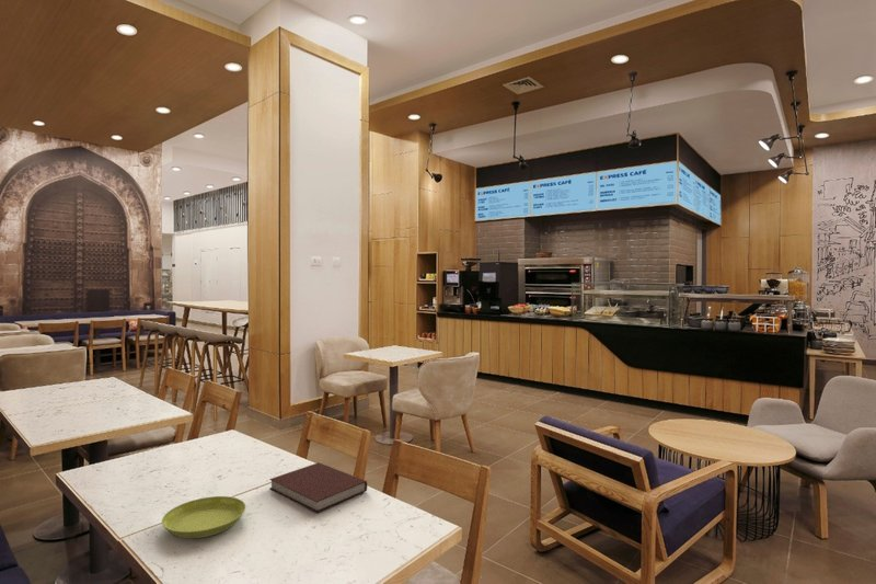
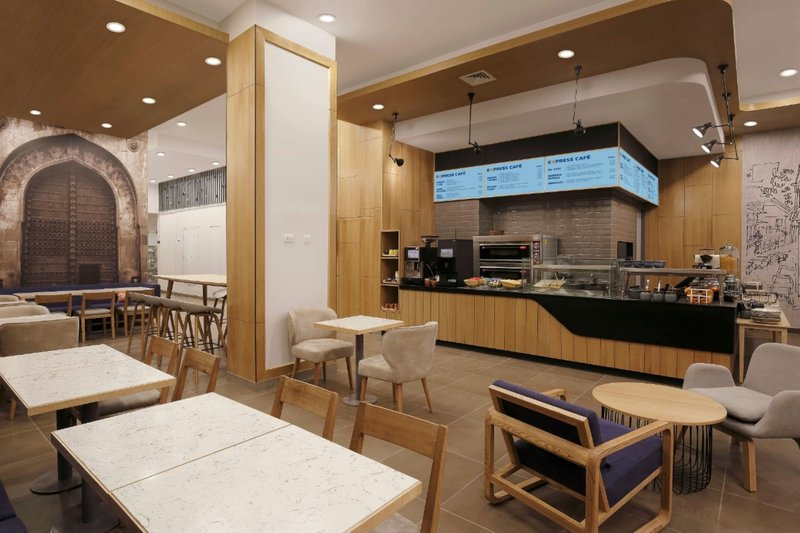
- saucer (205, 517)
- notebook (318, 484)
